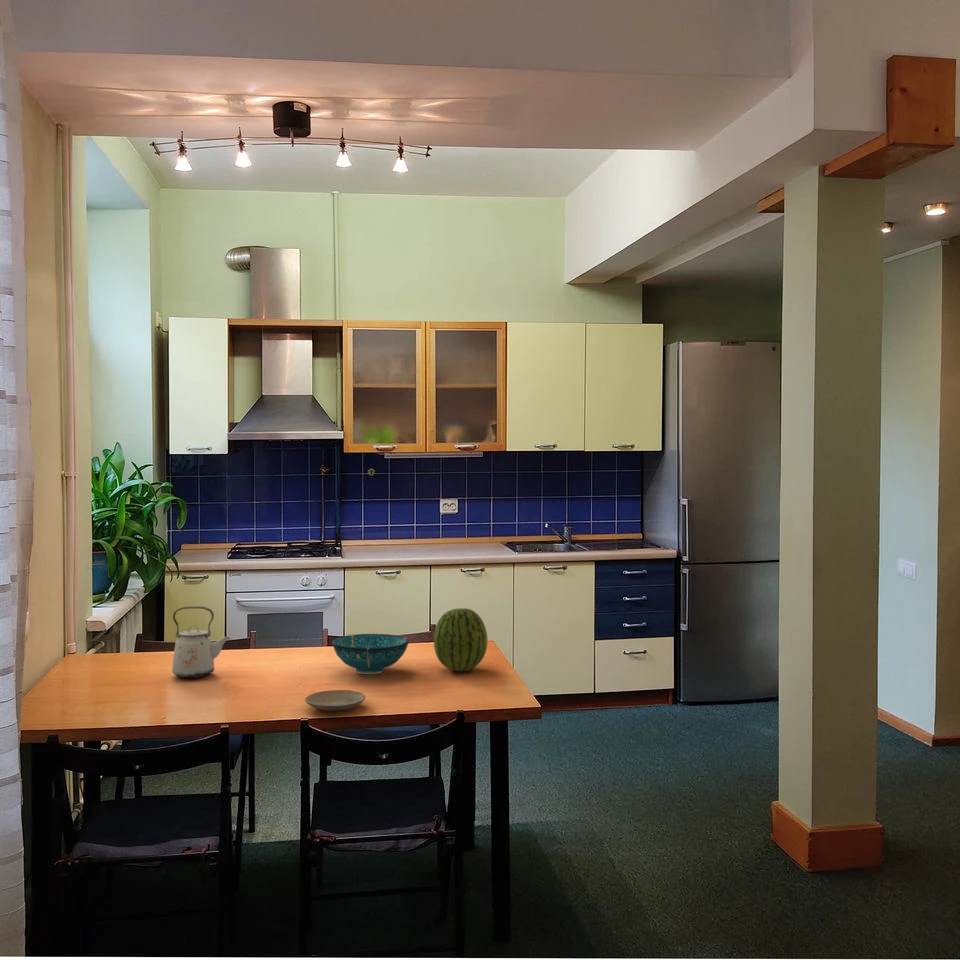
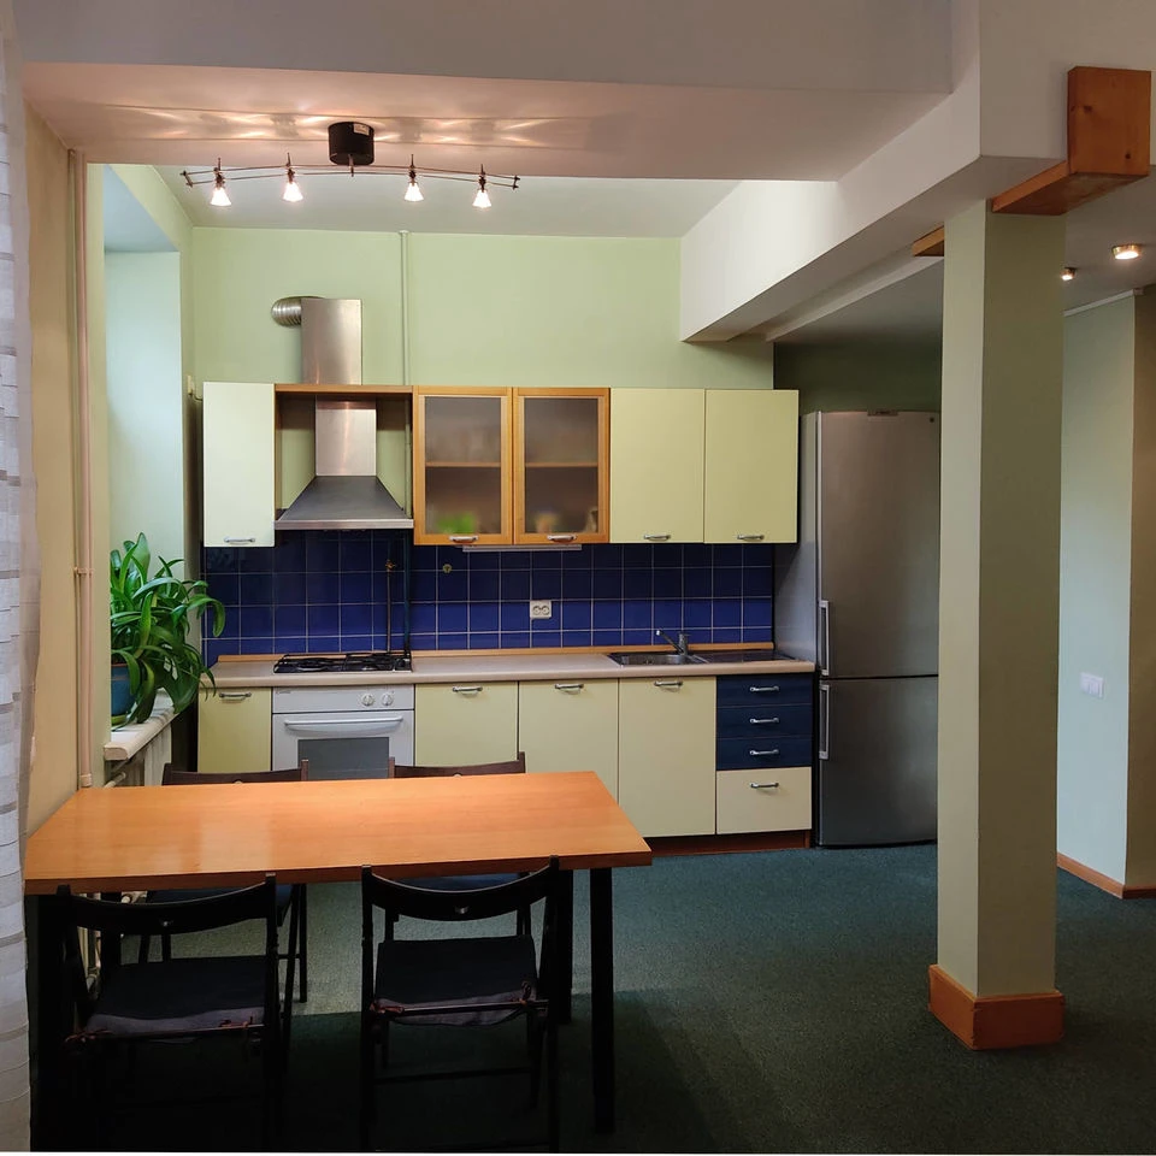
- kettle (201, 640)
- plate (335, 702)
- fruit (460, 639)
- decorative bowl (370, 655)
